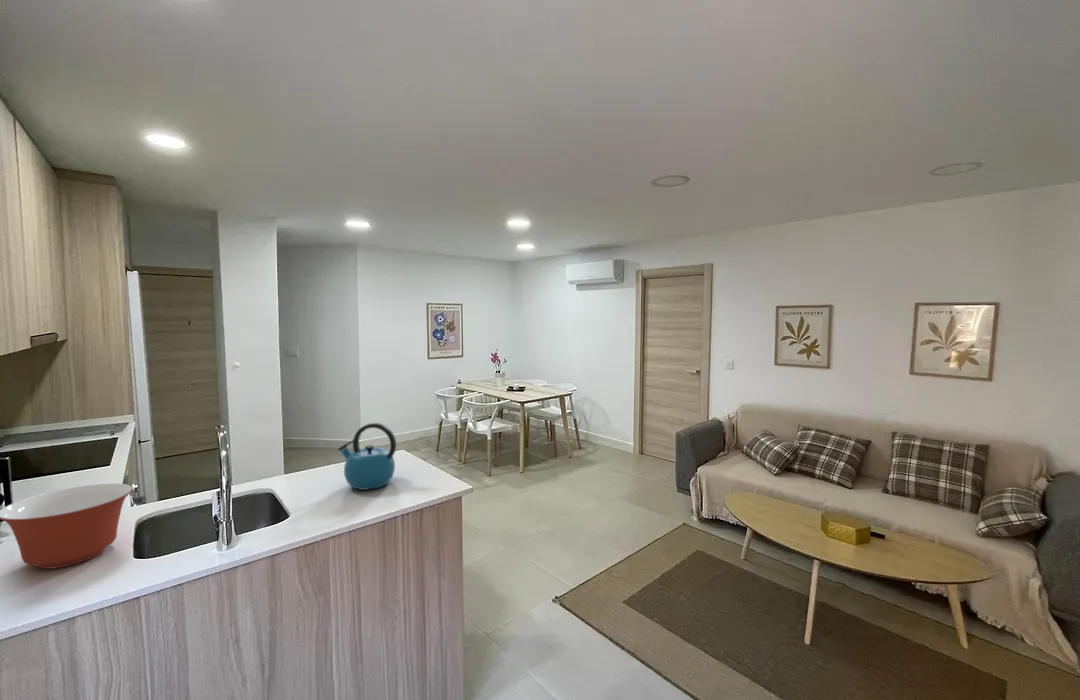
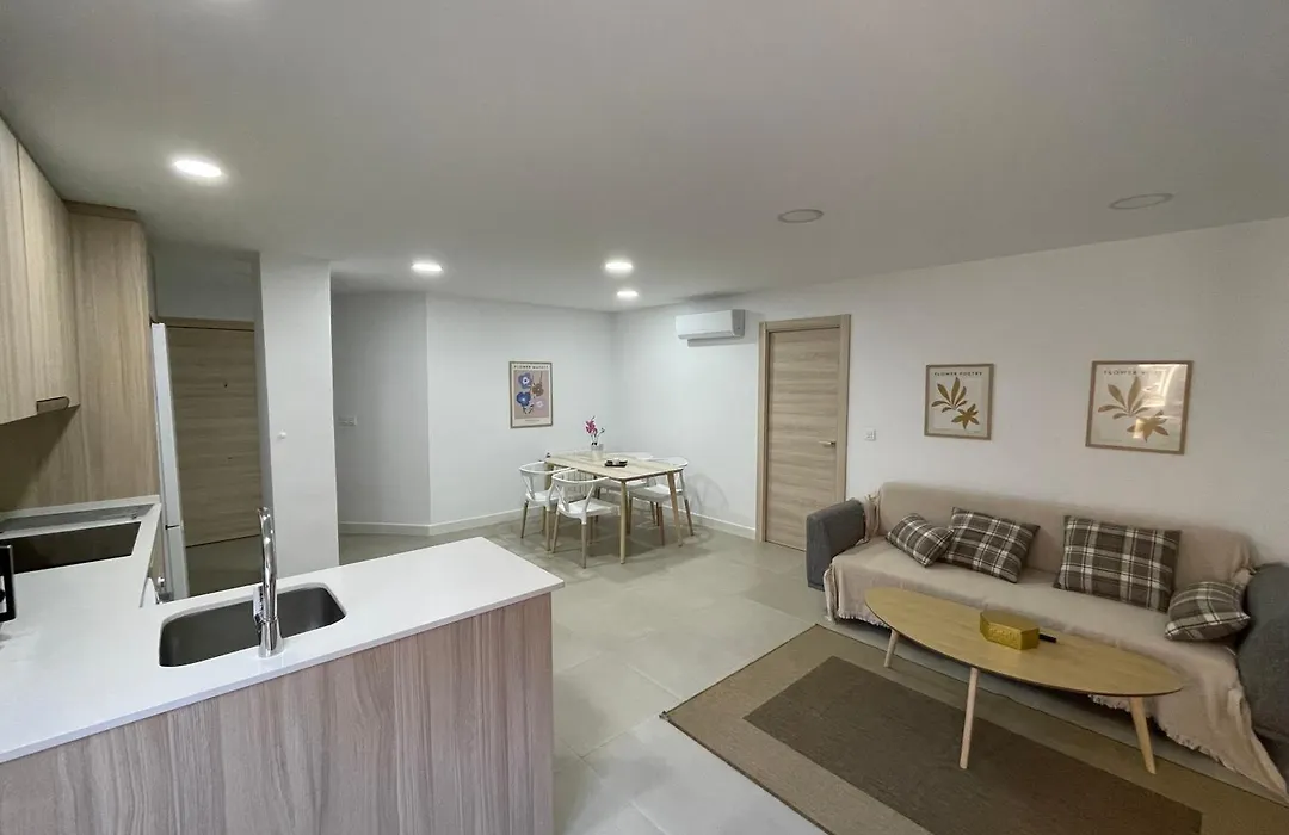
- mixing bowl (71, 527)
- kettle (366, 453)
